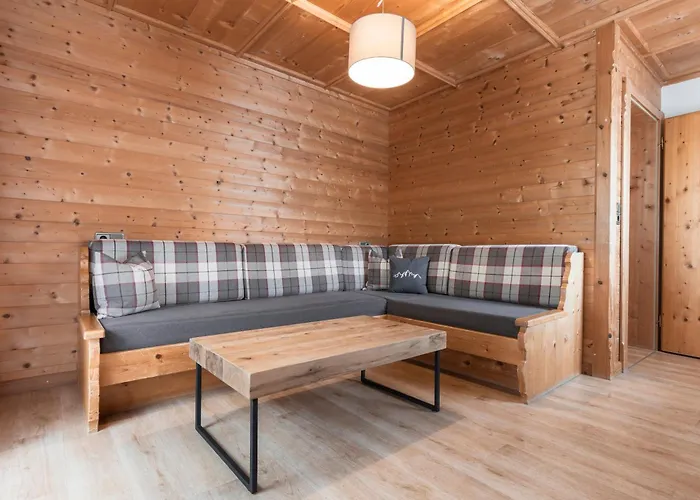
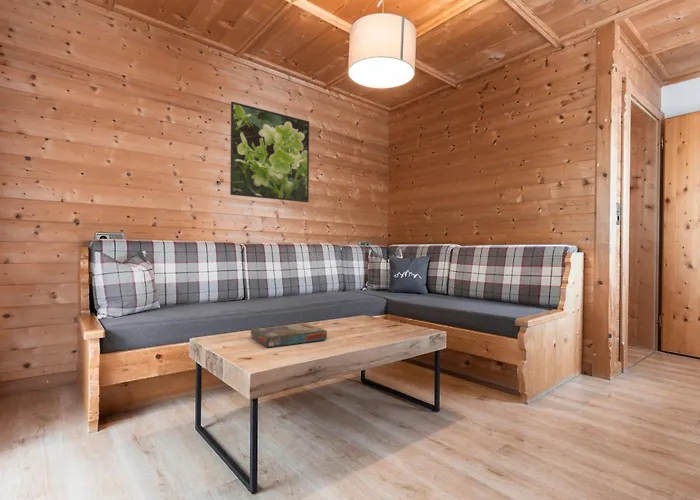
+ board game (288, 334)
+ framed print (272, 155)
